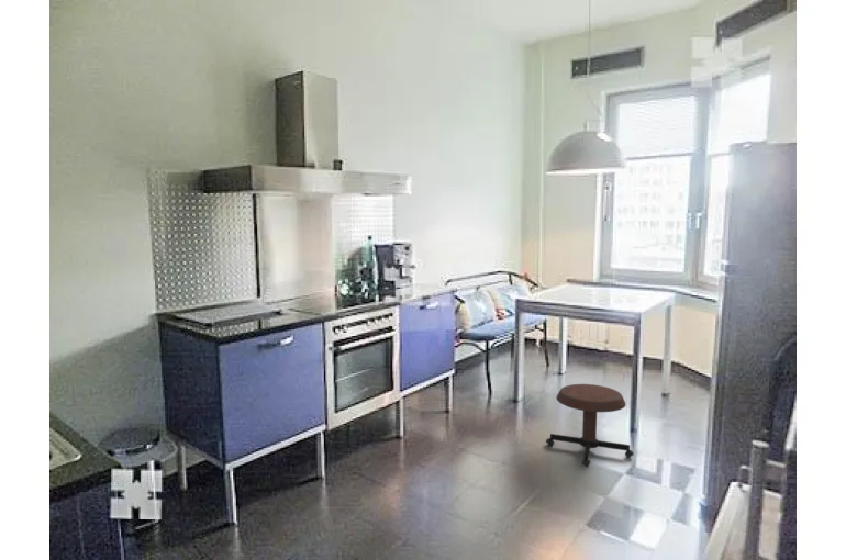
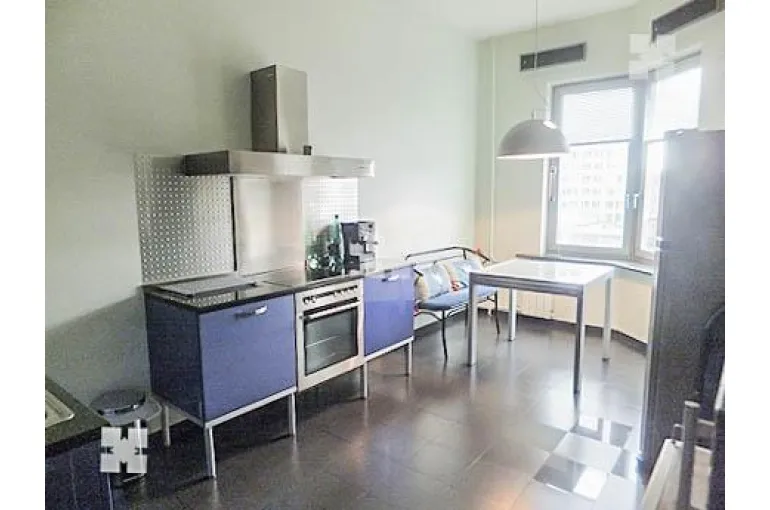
- stool (589, 421)
